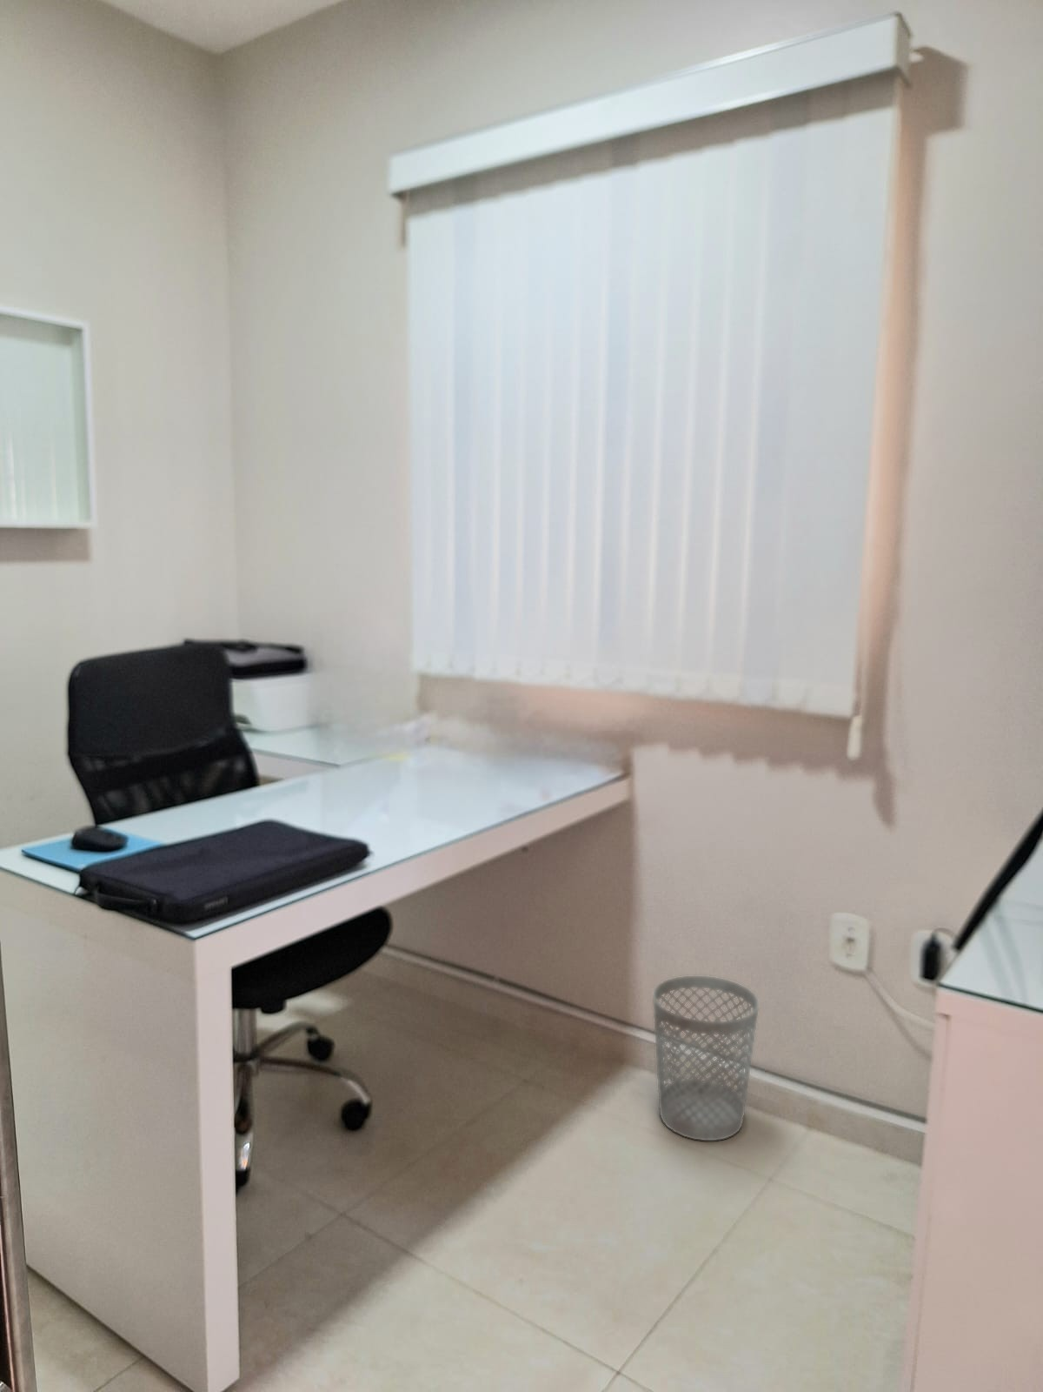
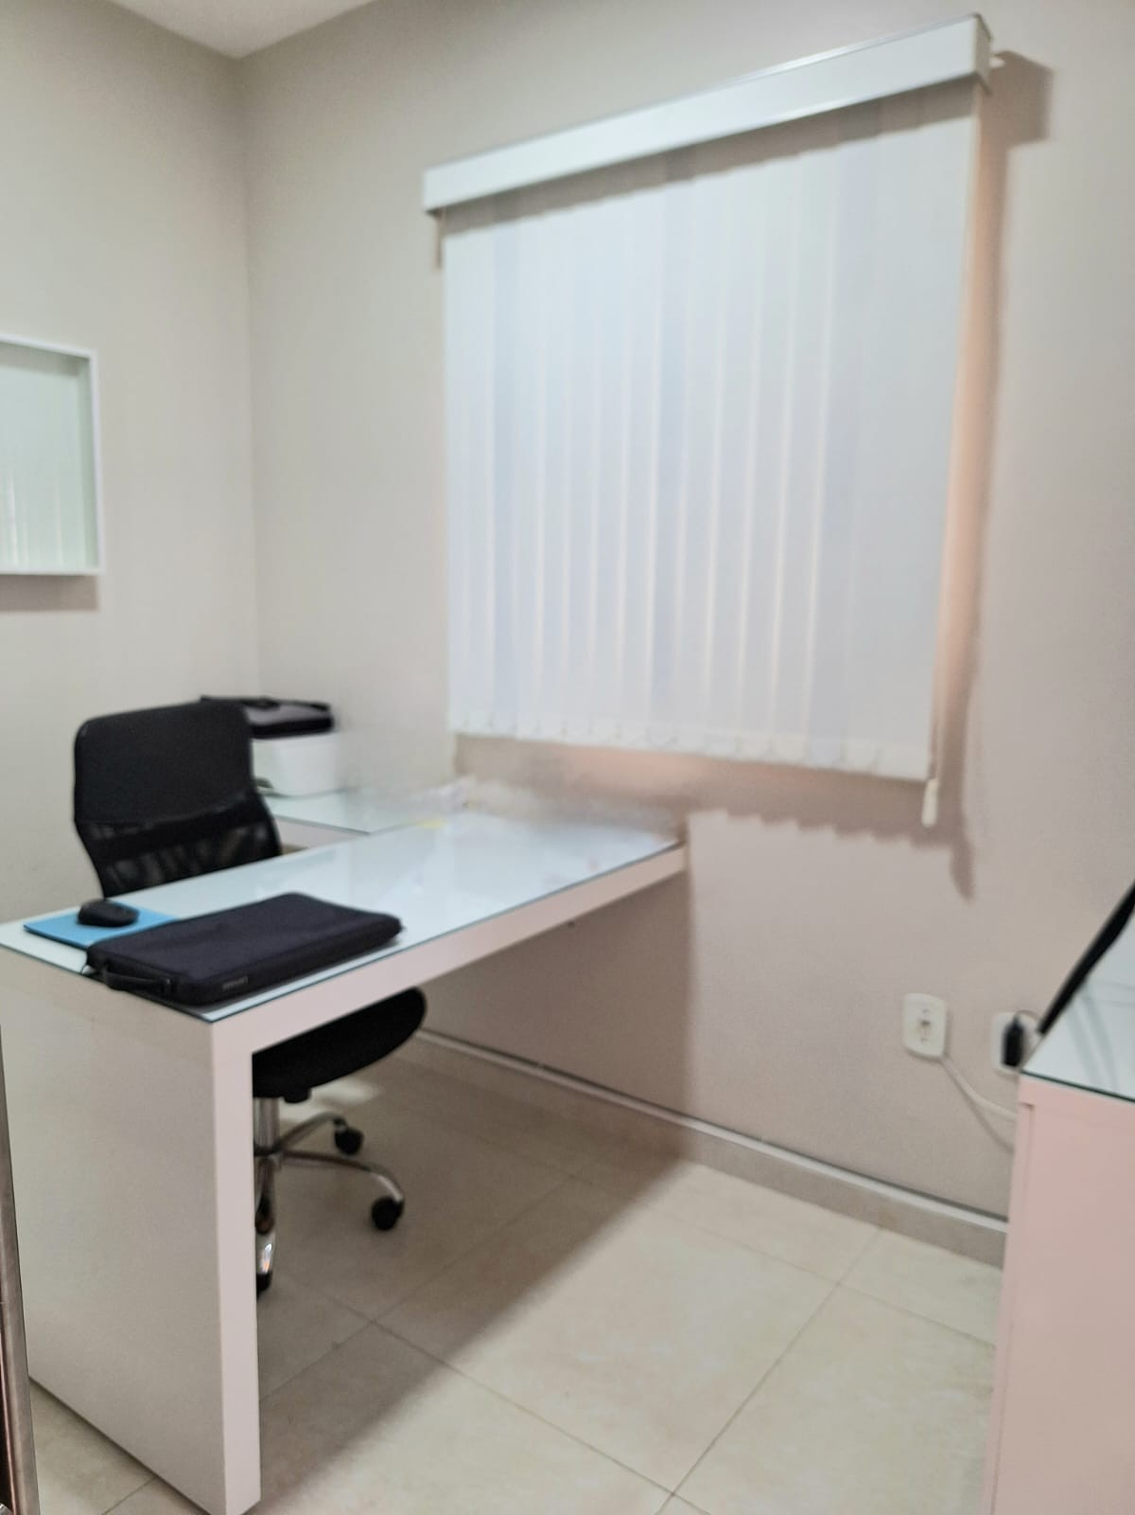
- wastebasket (704, 1058)
